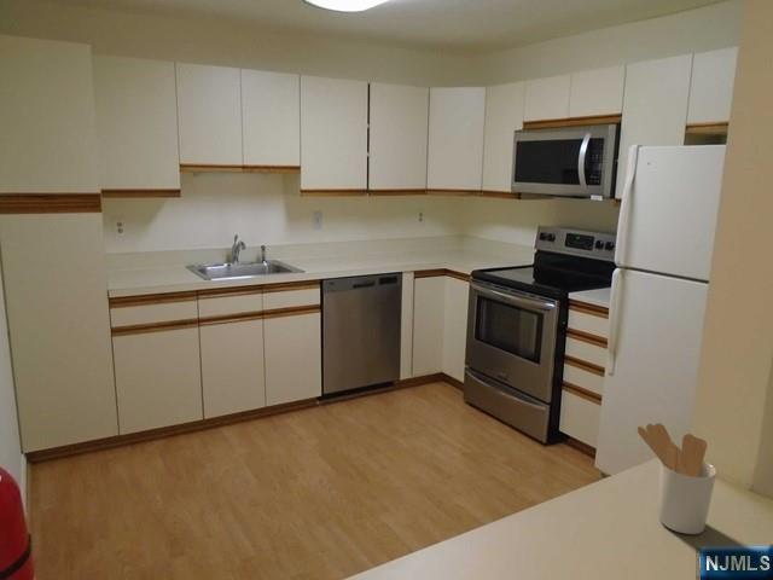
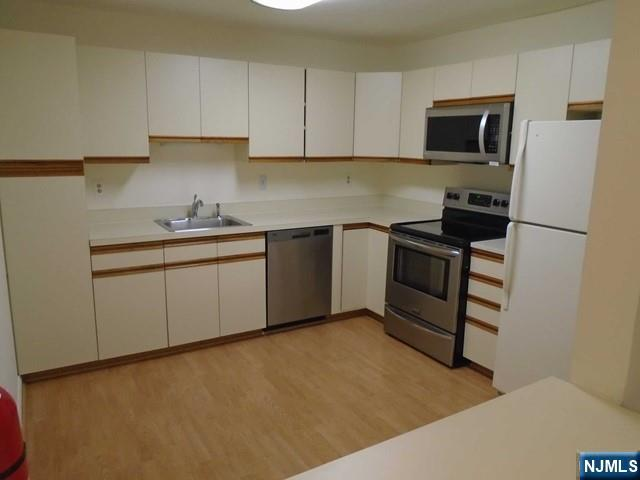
- utensil holder (673, 474)
